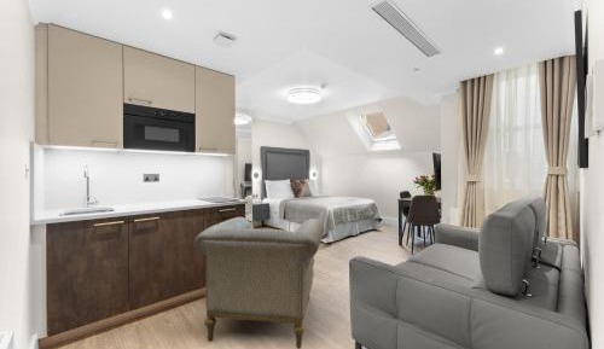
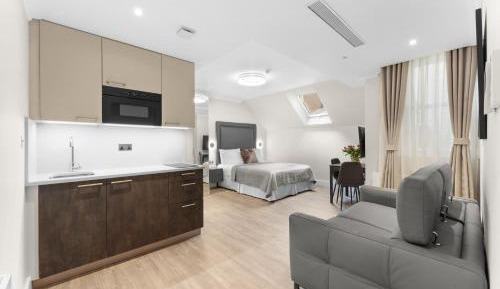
- armchair (268, 267)
